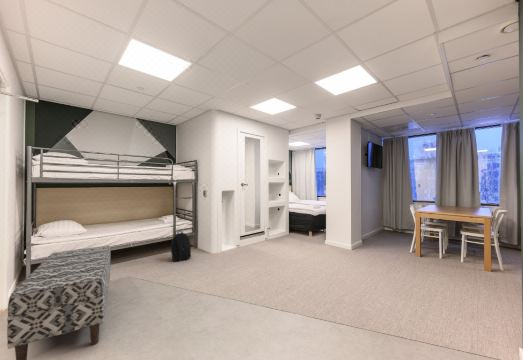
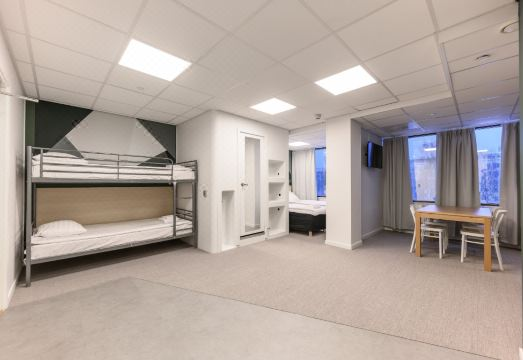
- backpack (180, 245)
- bench (73, 291)
